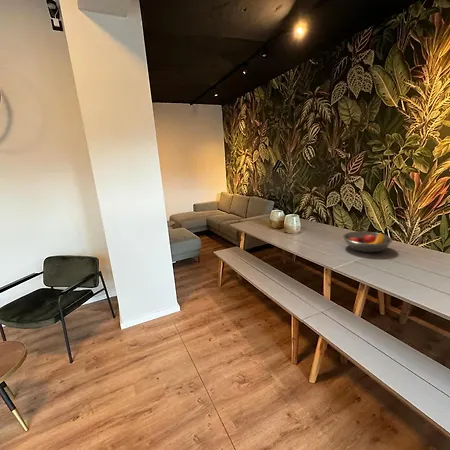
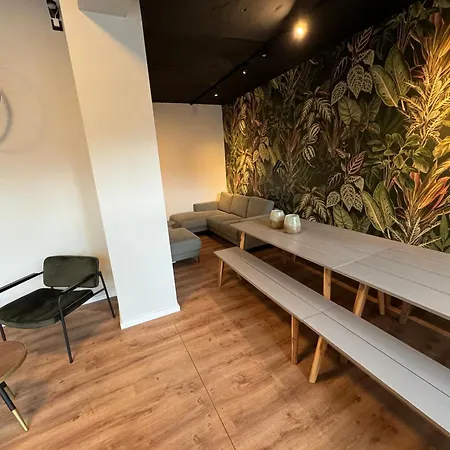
- fruit bowl (366, 241)
